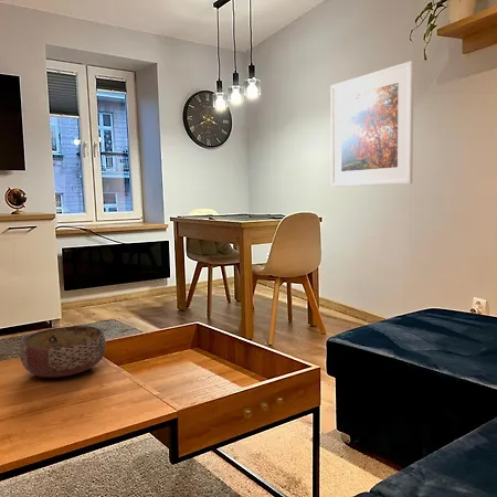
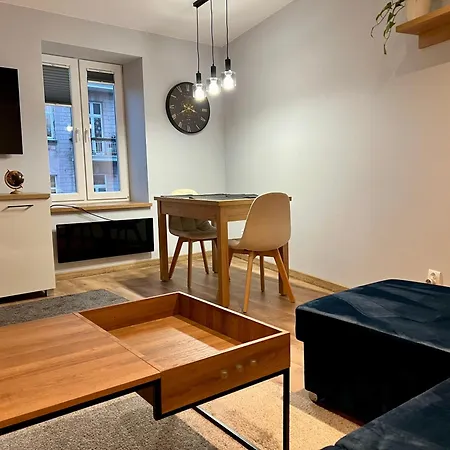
- bowl (64, 352)
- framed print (368, 130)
